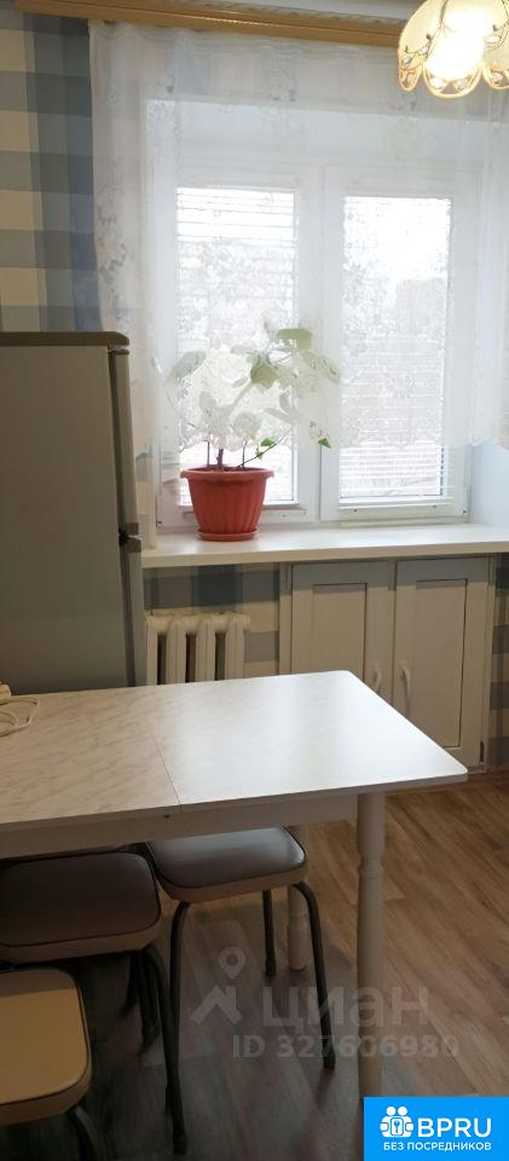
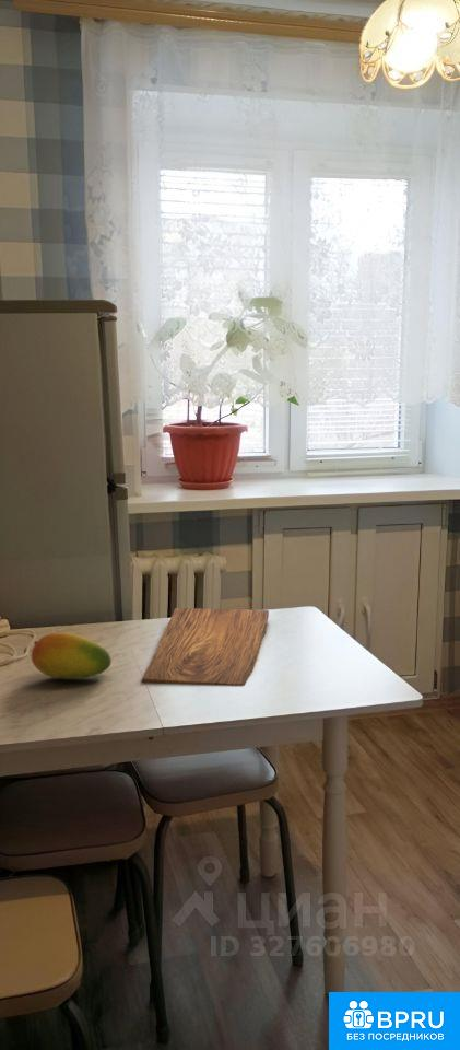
+ fruit (70, 655)
+ cutting board (210, 644)
